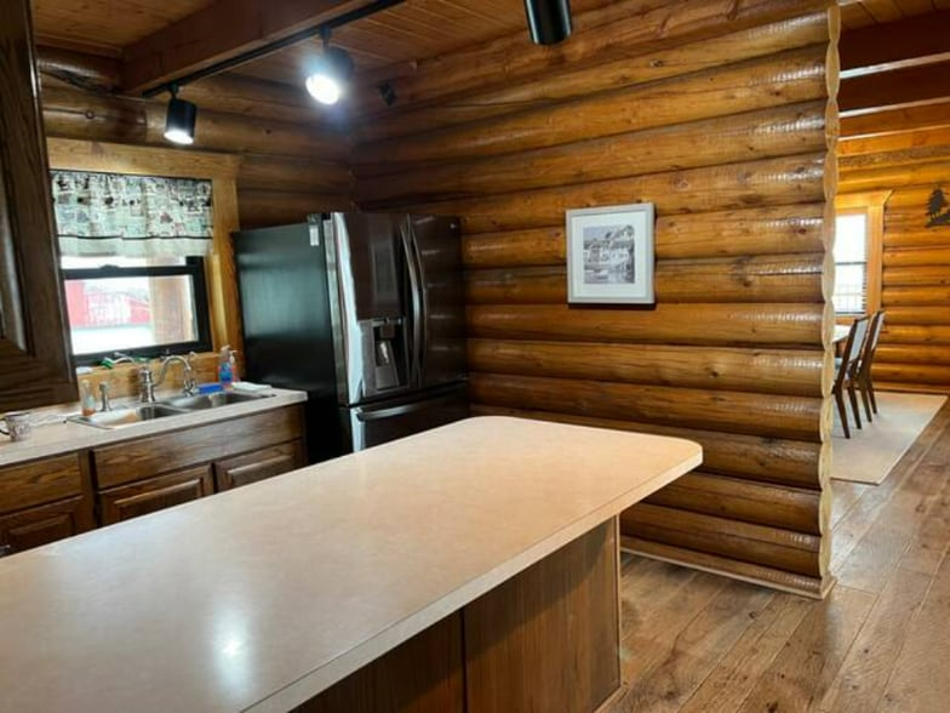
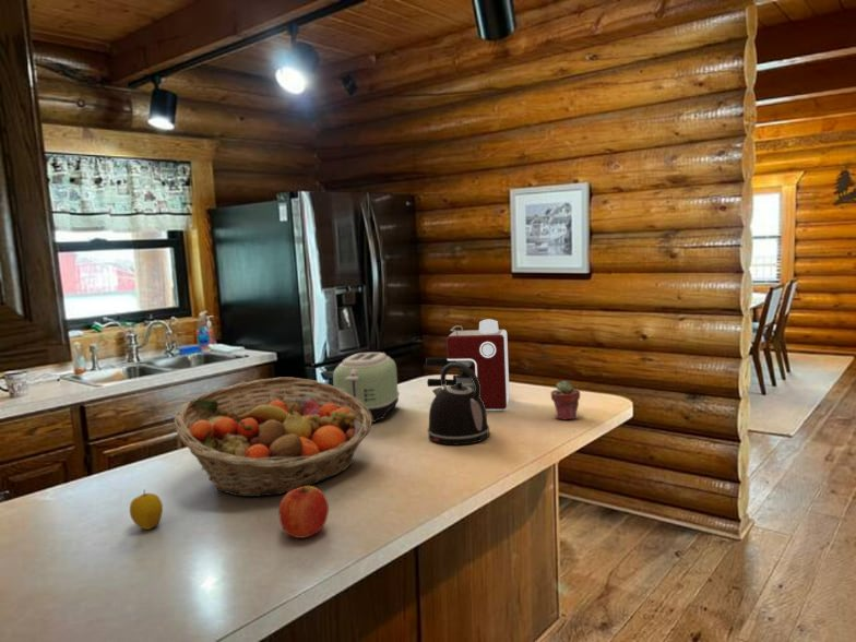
+ coffee maker (465, 362)
+ apple (145, 509)
+ fruit (302, 508)
+ fruit basket (278, 430)
+ kettle (456, 399)
+ potted succulent (566, 399)
+ toaster (365, 385)
